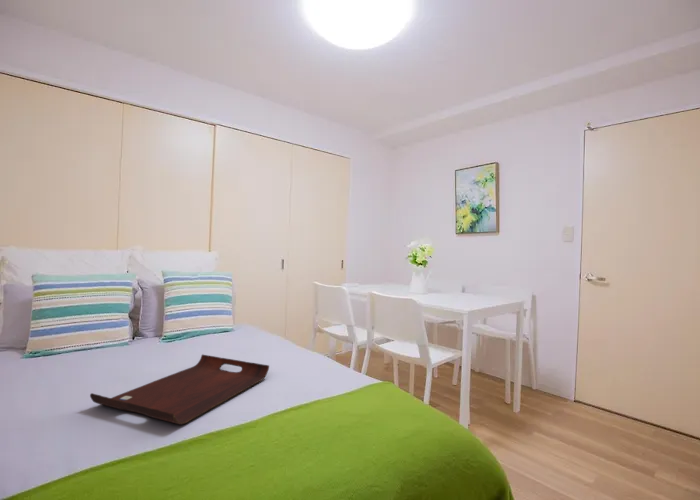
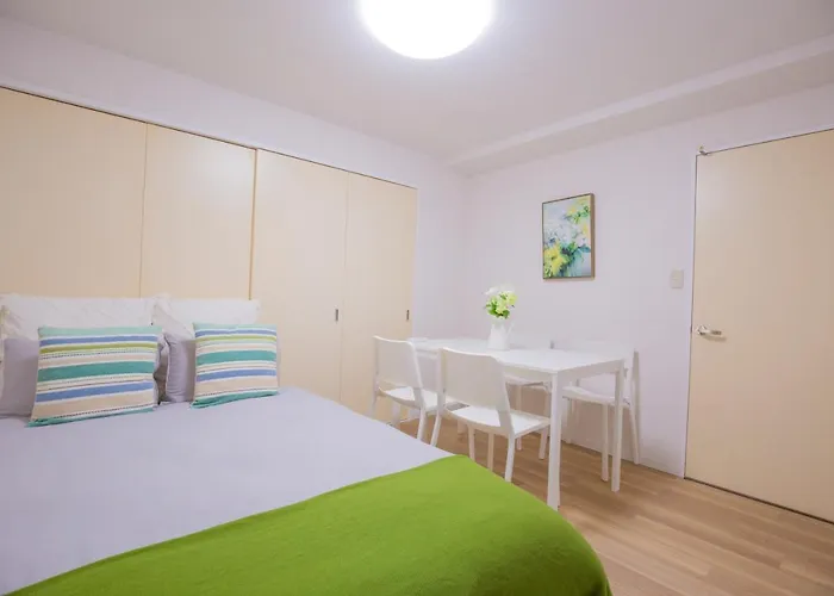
- serving tray (190, 384)
